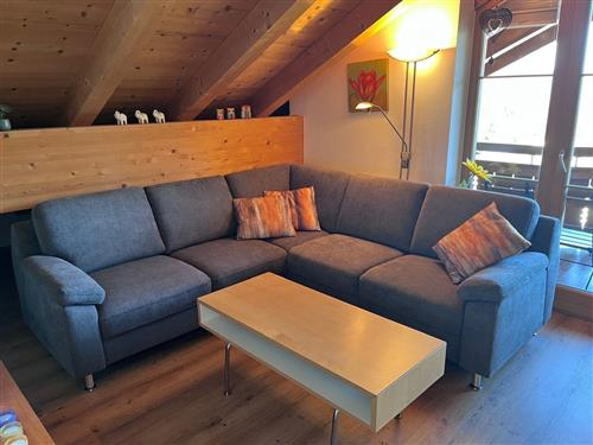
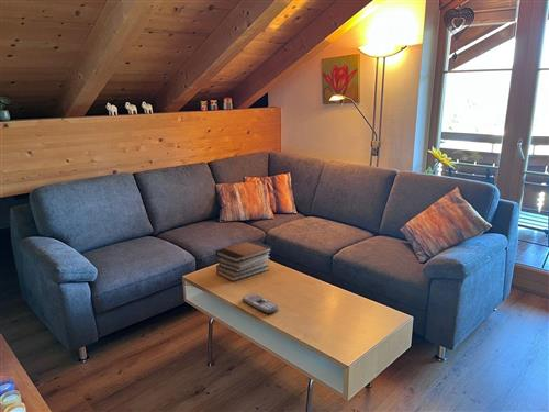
+ book stack (244, 259)
+ remote control (260, 303)
